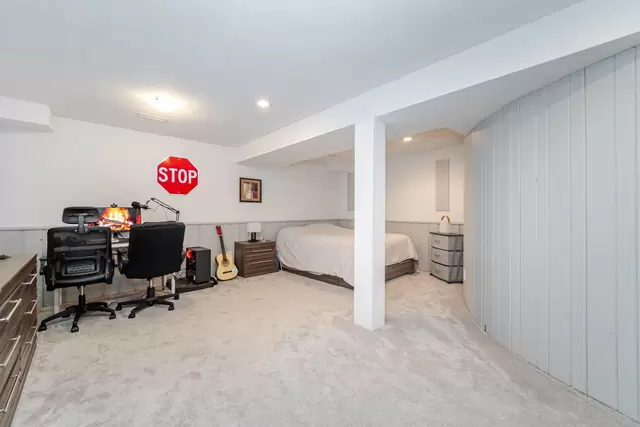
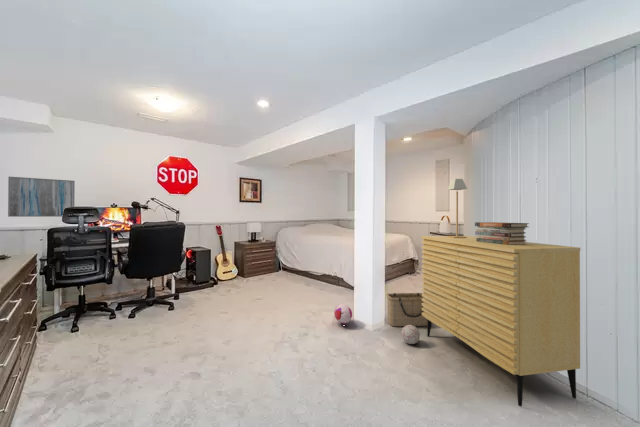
+ basket (409, 309)
+ book stack (499, 232)
+ dresser (483, 300)
+ plush toy (343, 314)
+ decorative ball (410, 334)
+ table lamp (457, 208)
+ wall art (43, 197)
